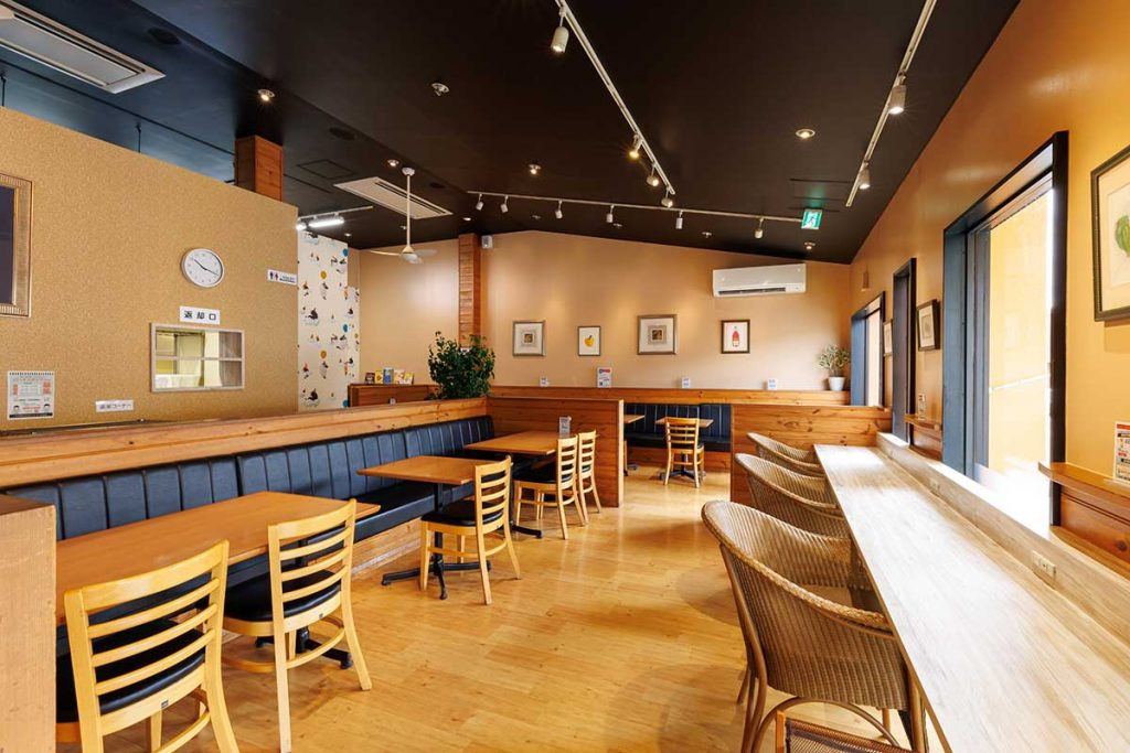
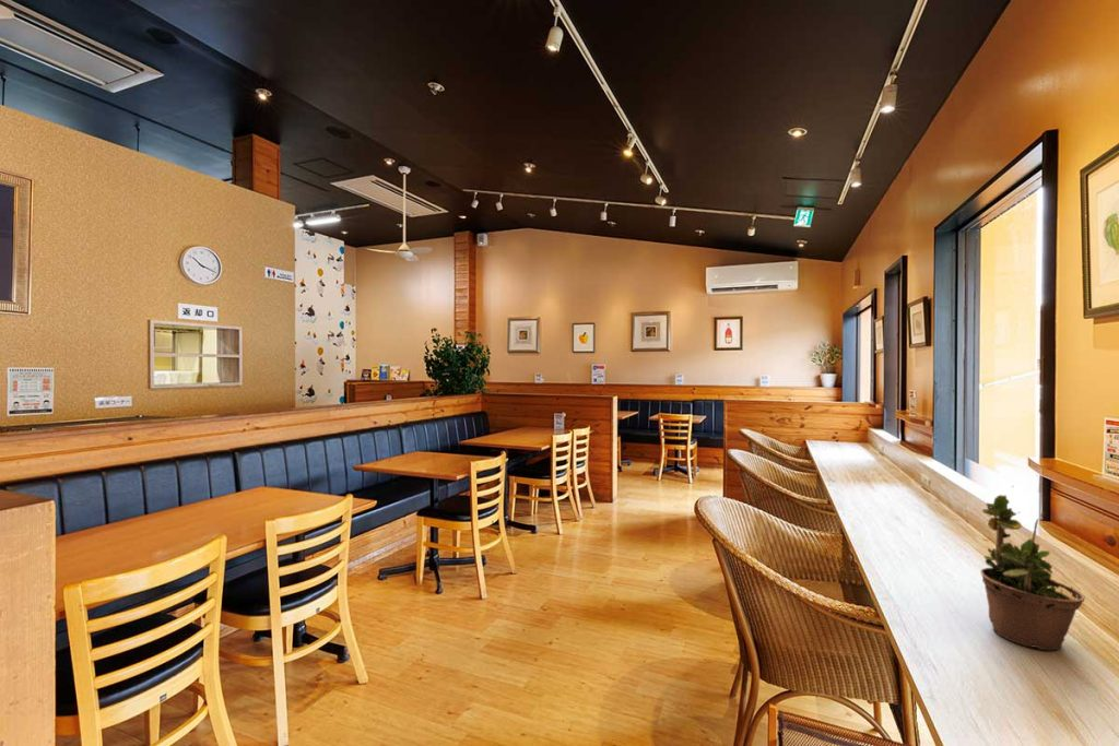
+ potted plant (1029, 564)
